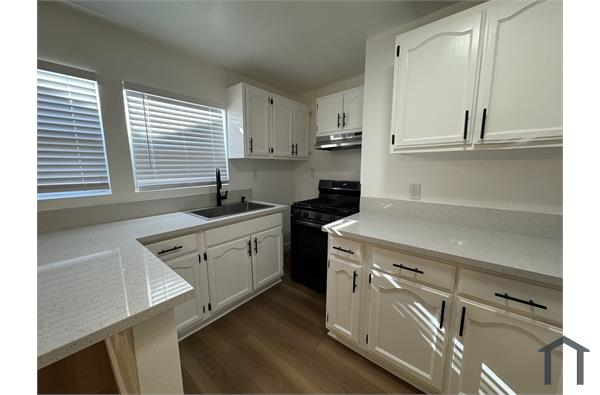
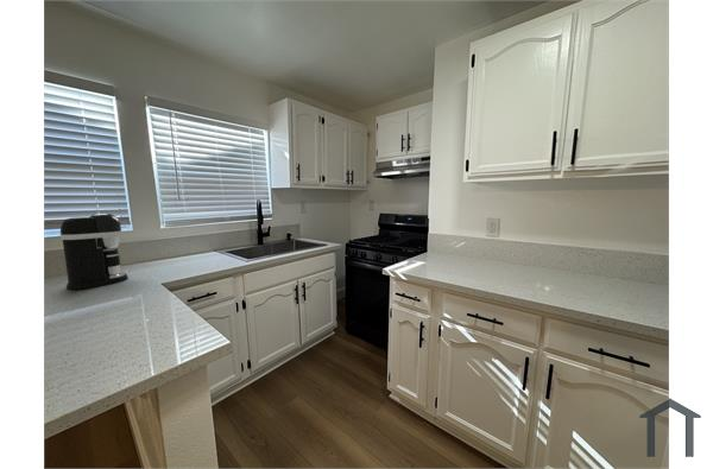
+ coffee maker (94, 248)
